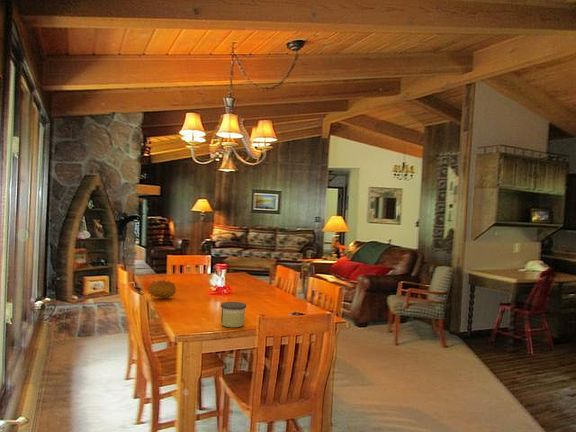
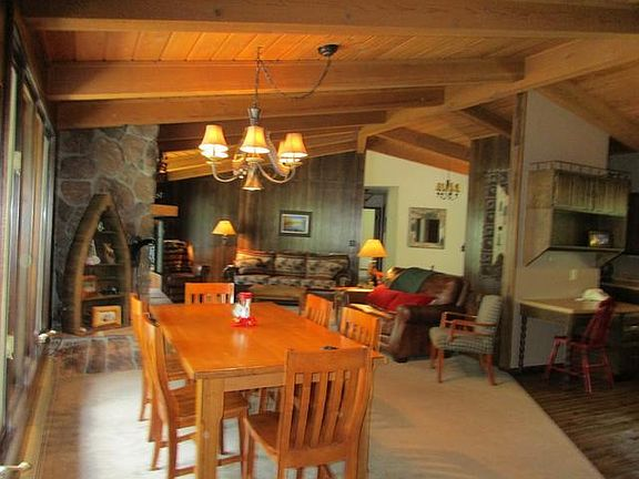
- fruit (161, 289)
- candle (233, 314)
